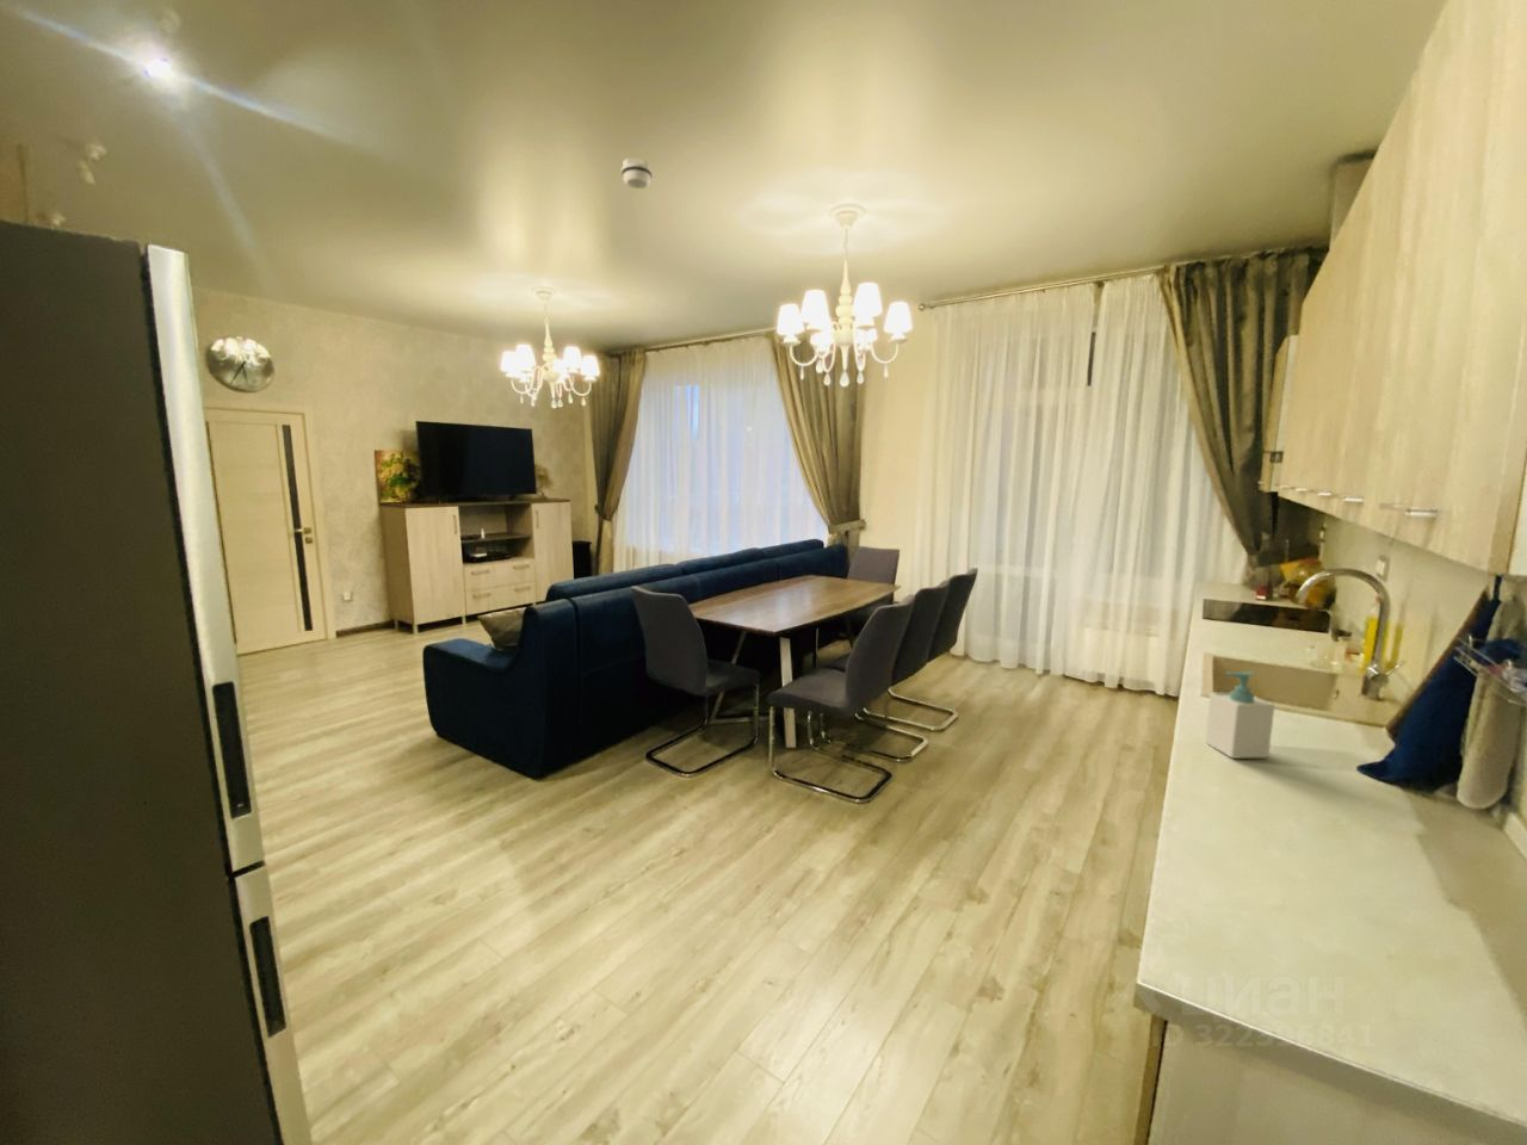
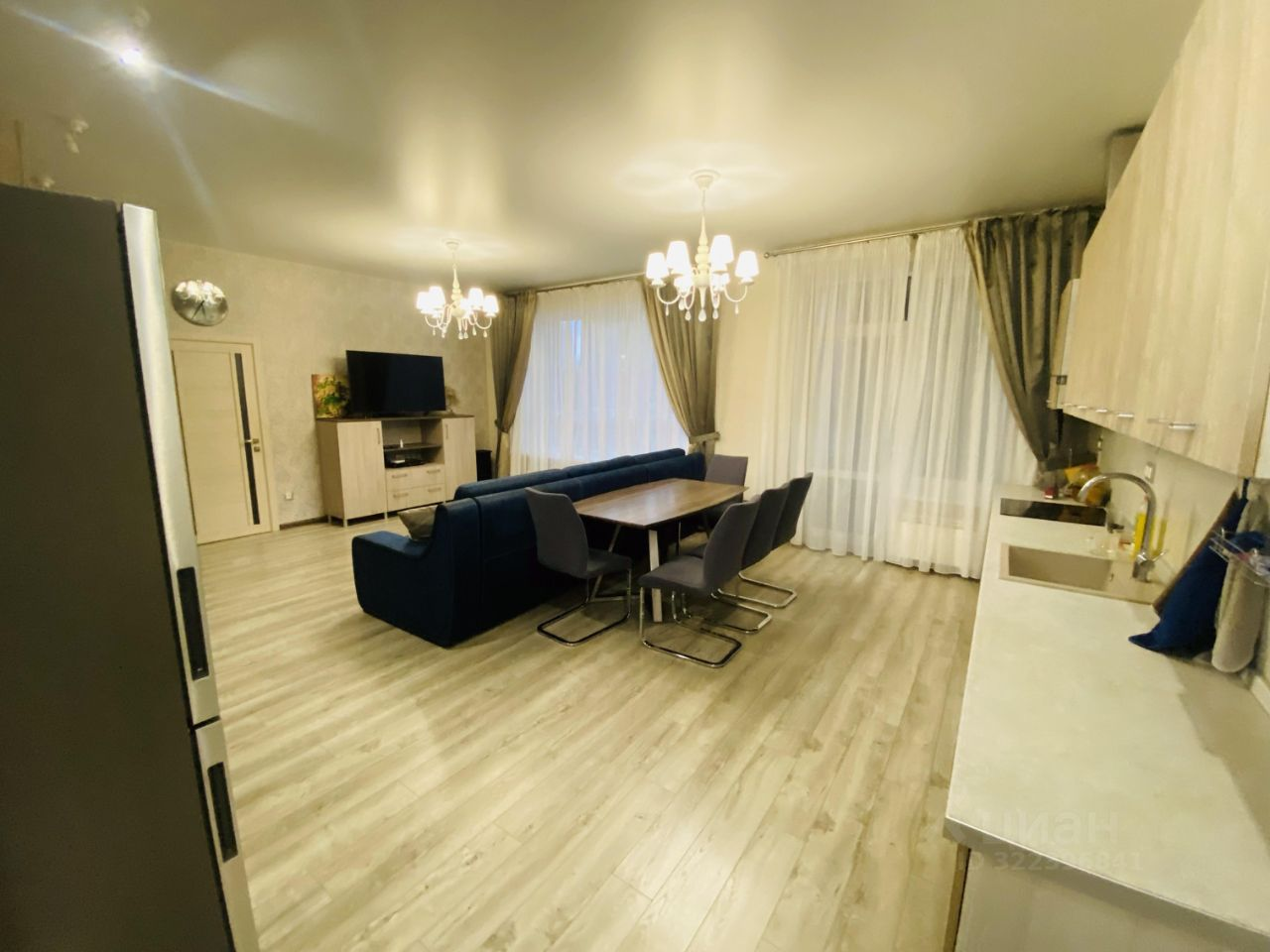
- soap bottle (1240, 711)
- smoke detector (636, 173)
